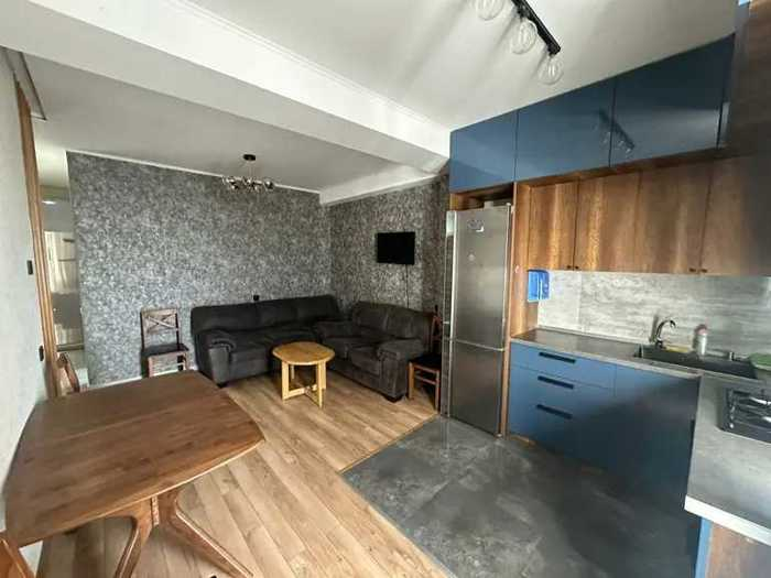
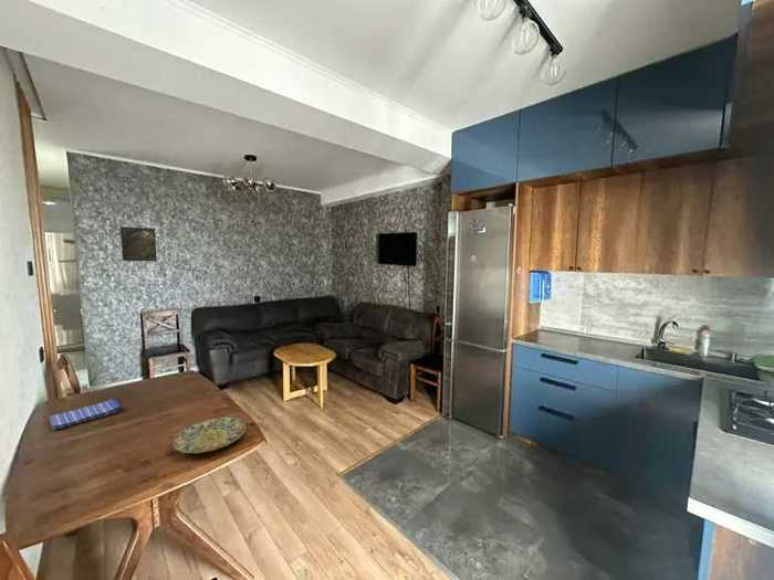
+ plate (211, 435)
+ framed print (138, 244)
+ dish towel (86, 412)
